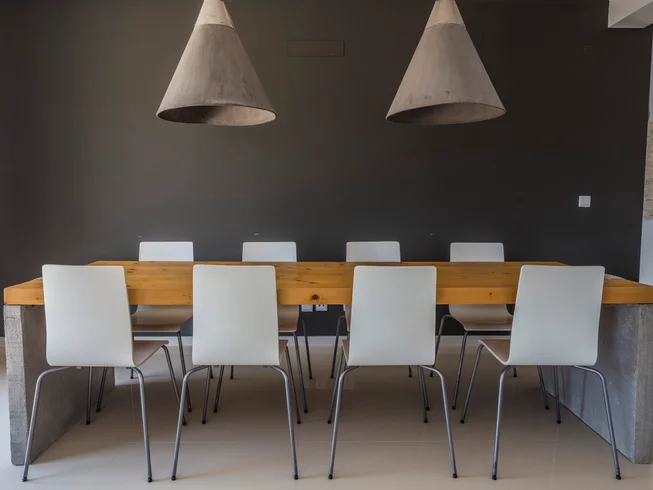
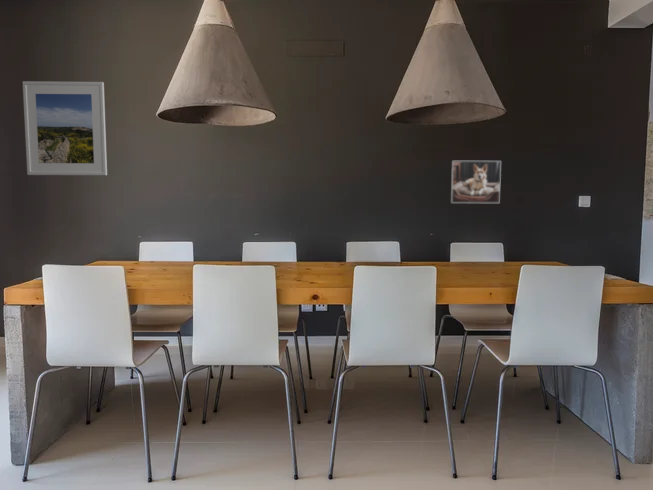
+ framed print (475, 182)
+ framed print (65, 128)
